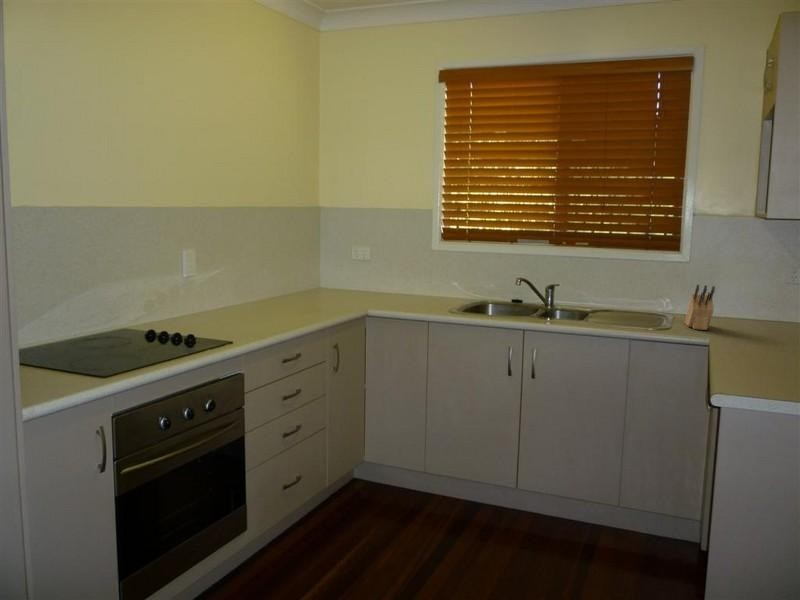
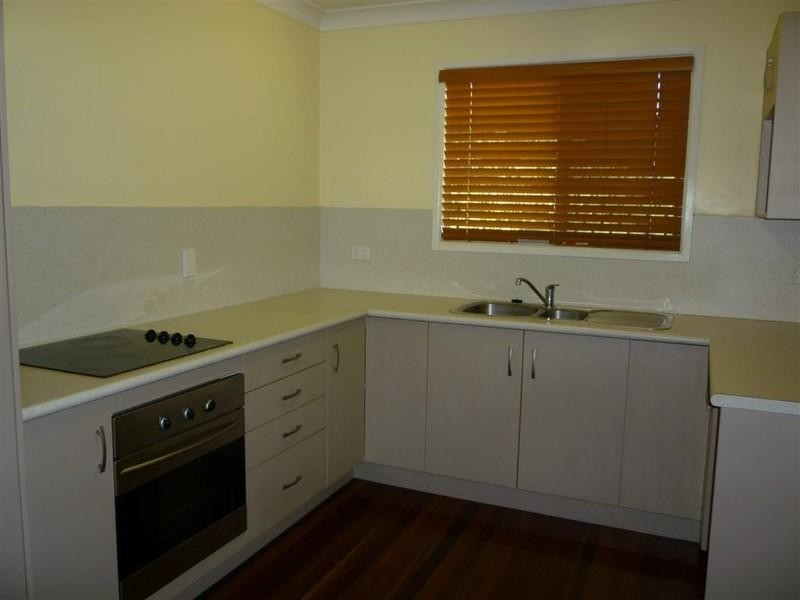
- knife block (700, 305)
